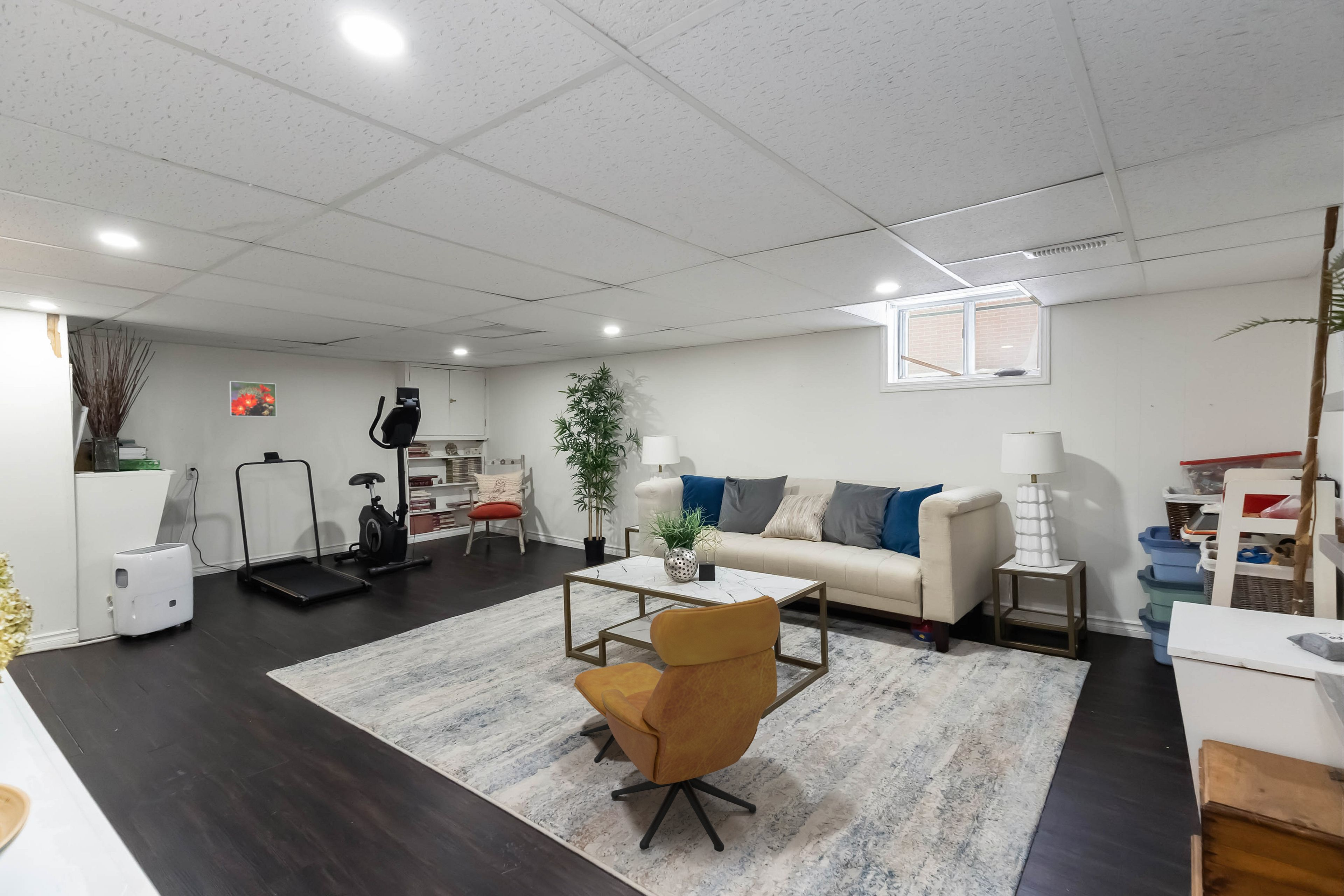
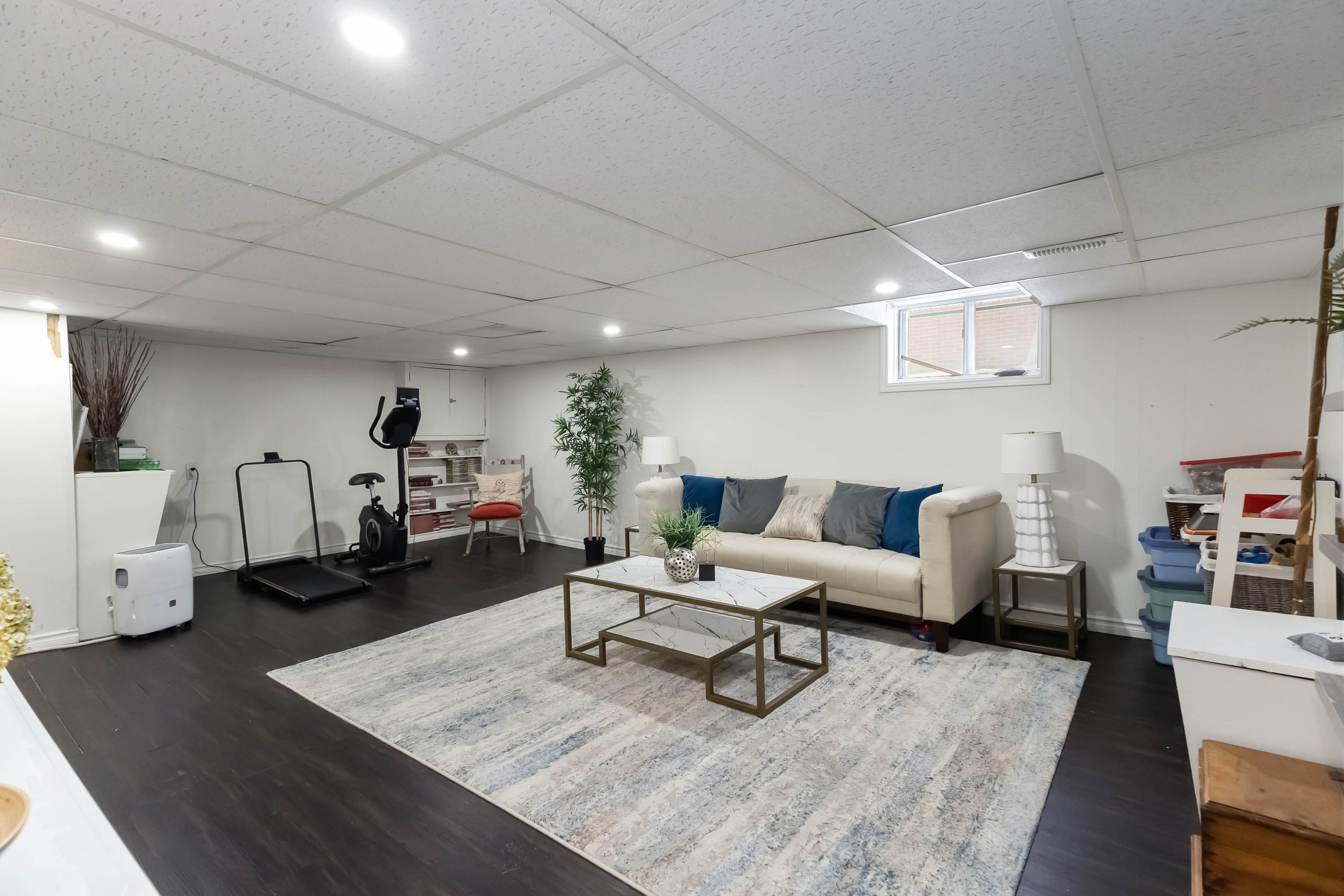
- armchair (656, 675)
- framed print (253, 399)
